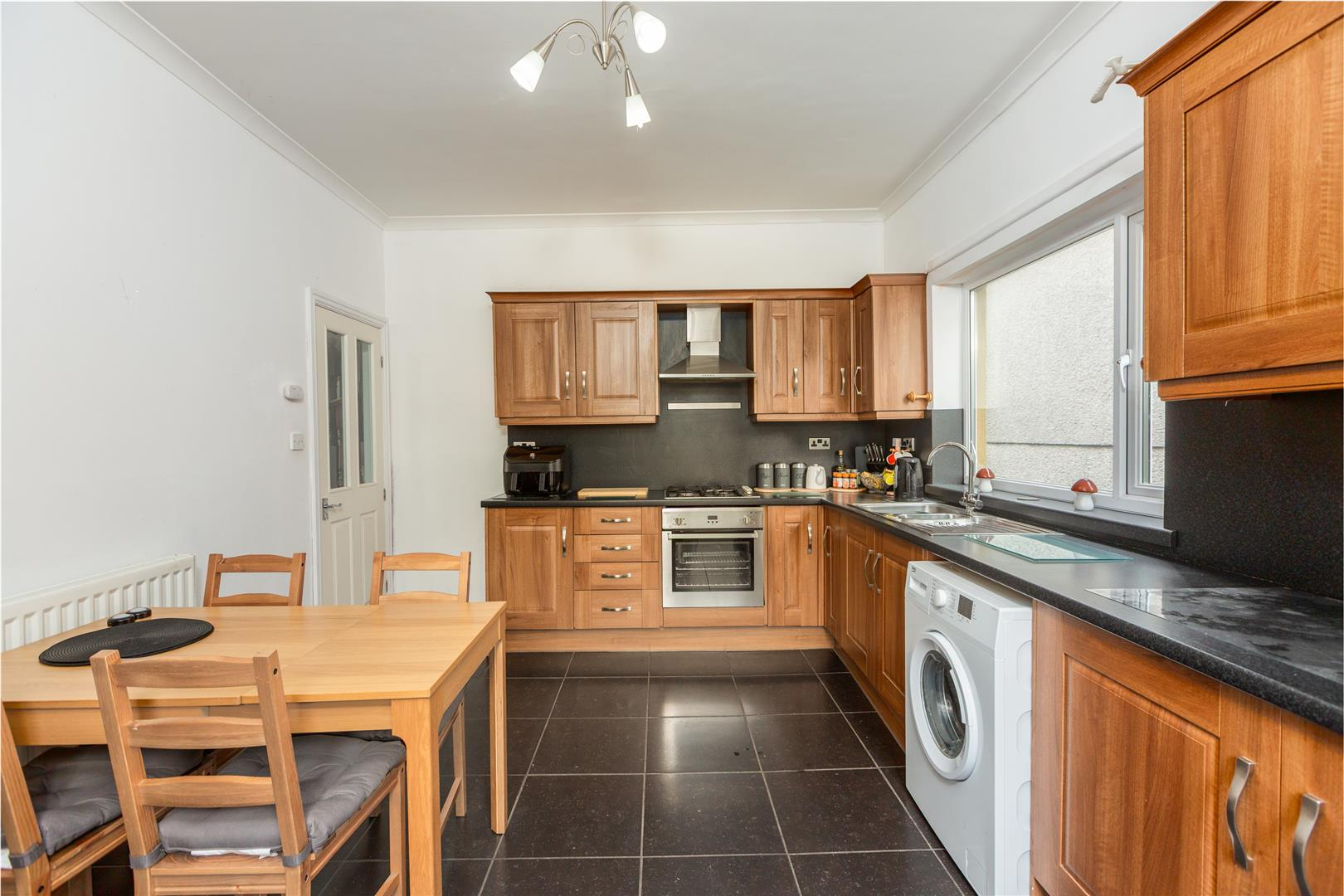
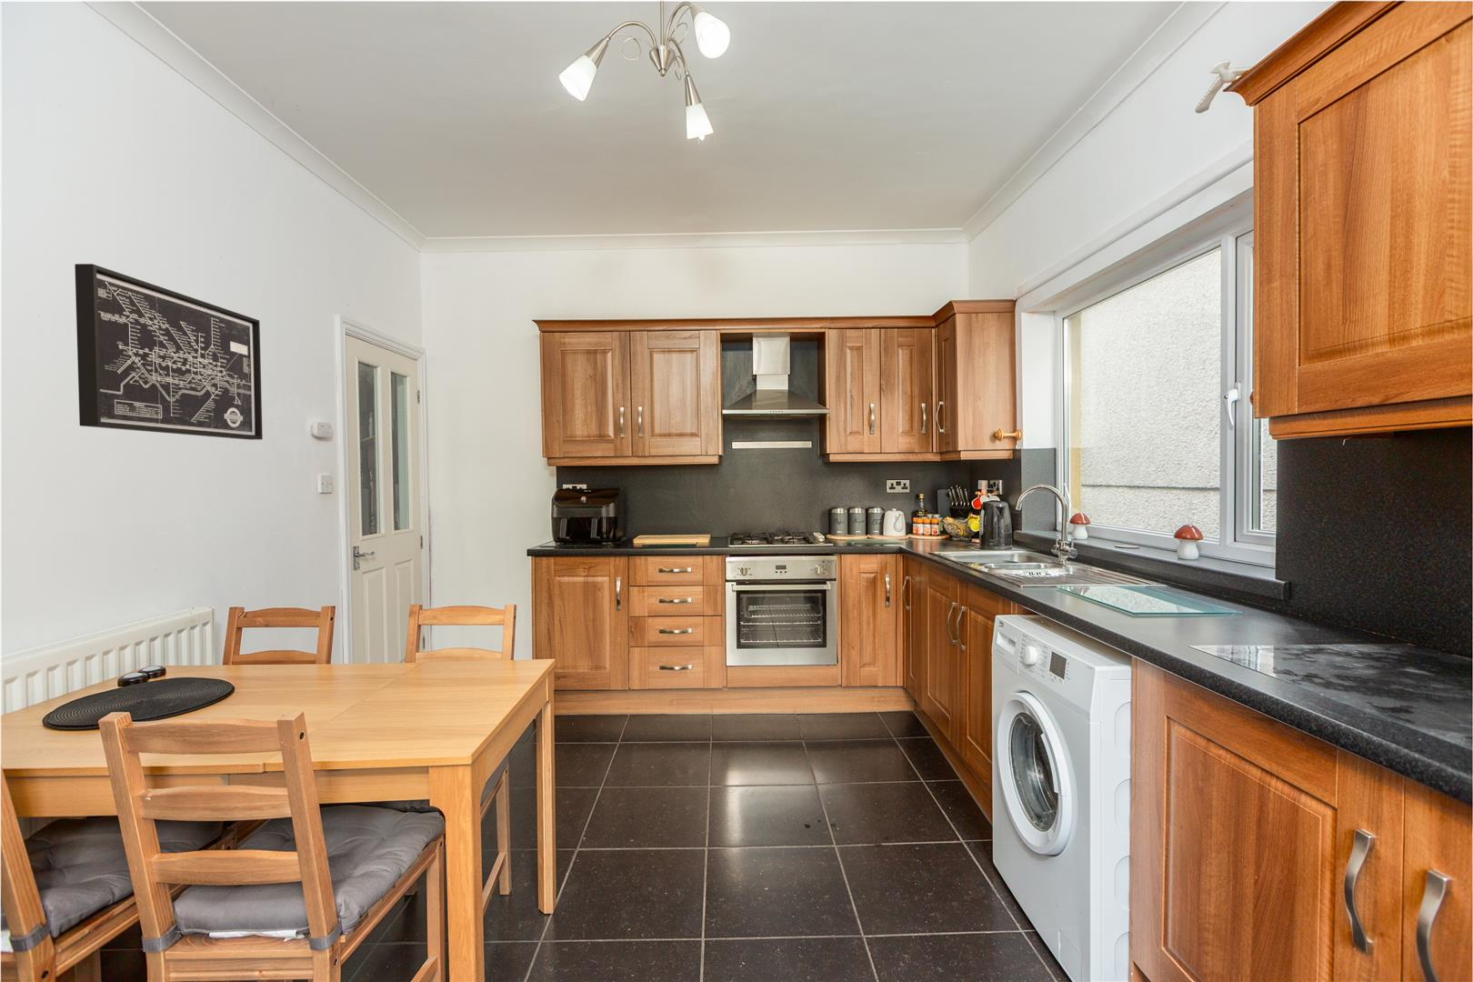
+ wall art (183, 365)
